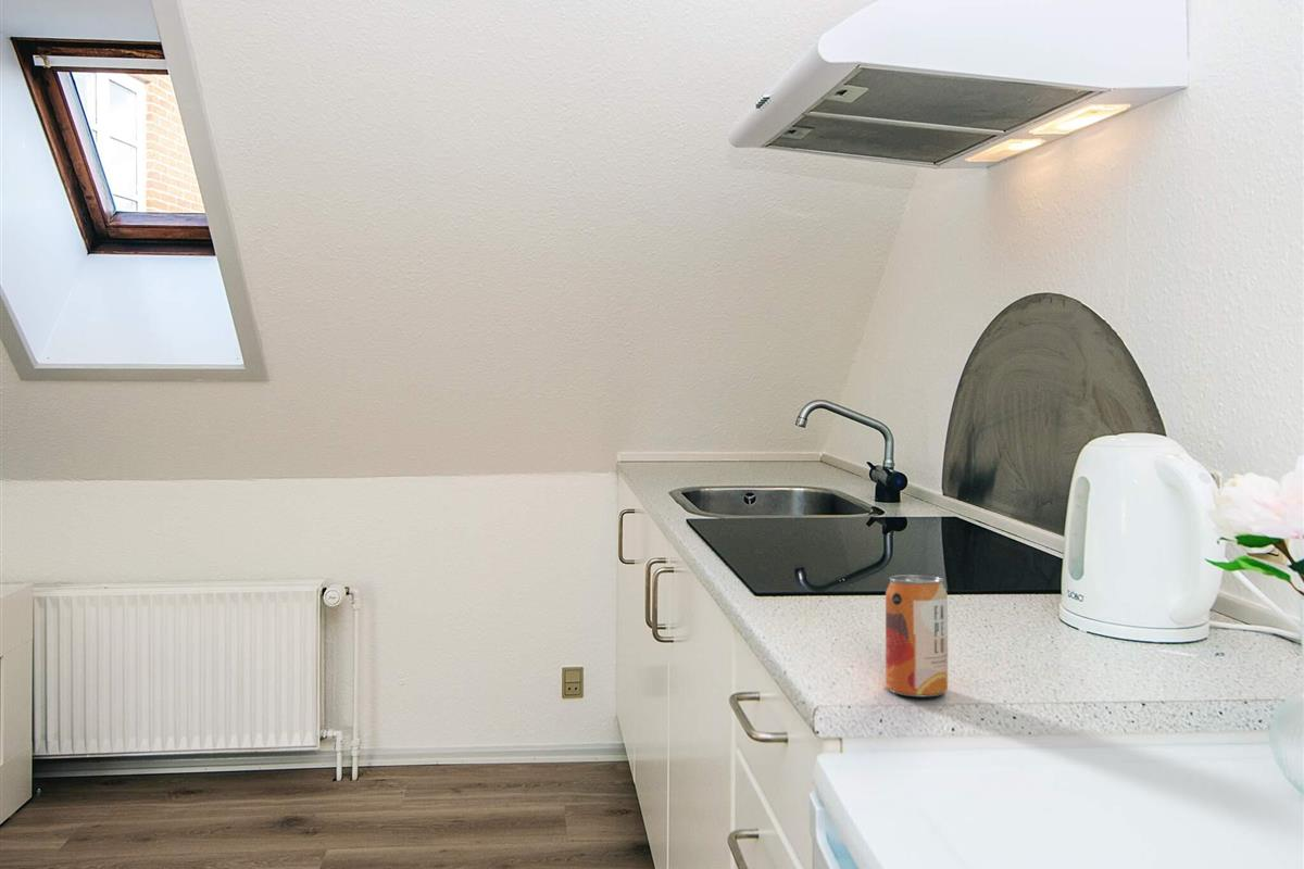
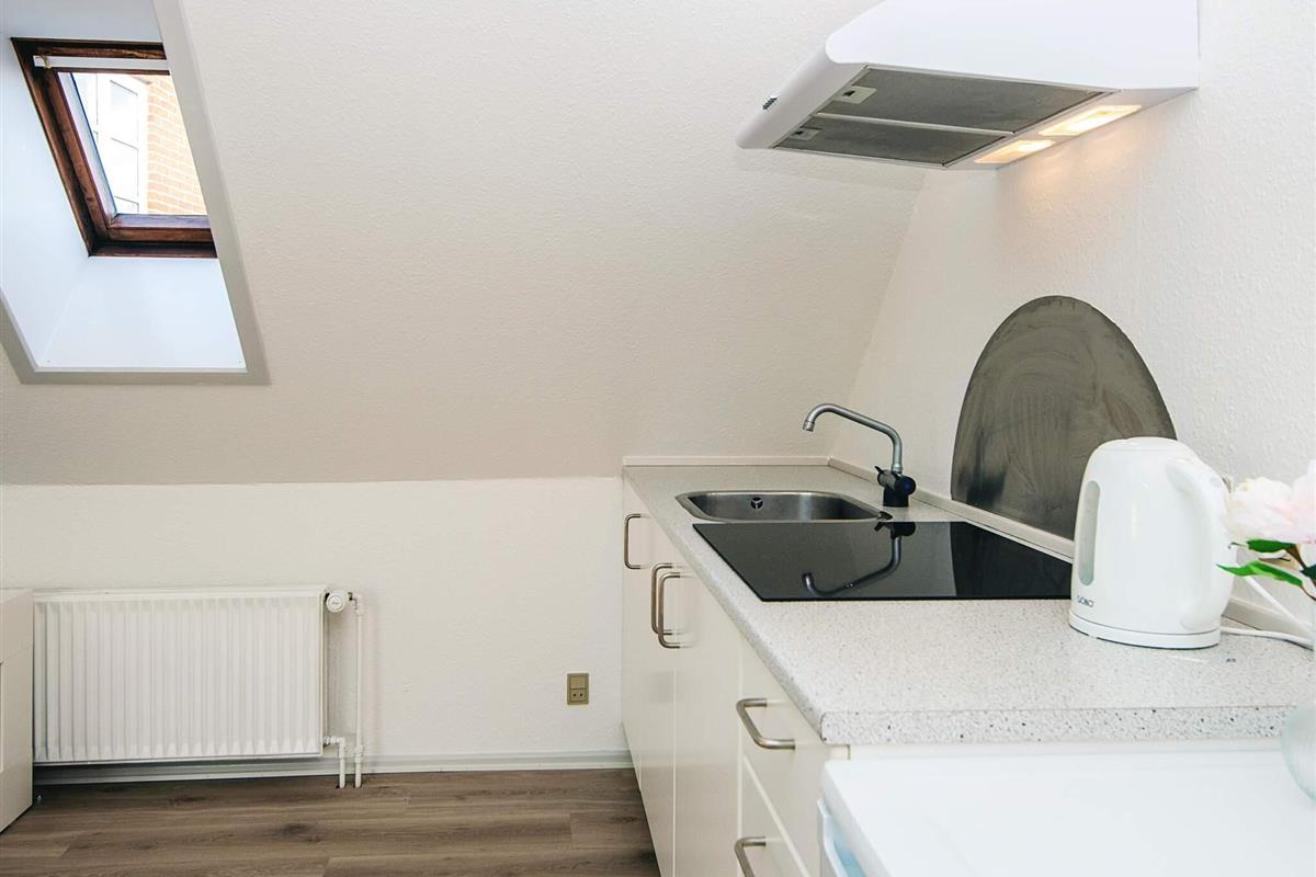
- beverage can (916, 633)
